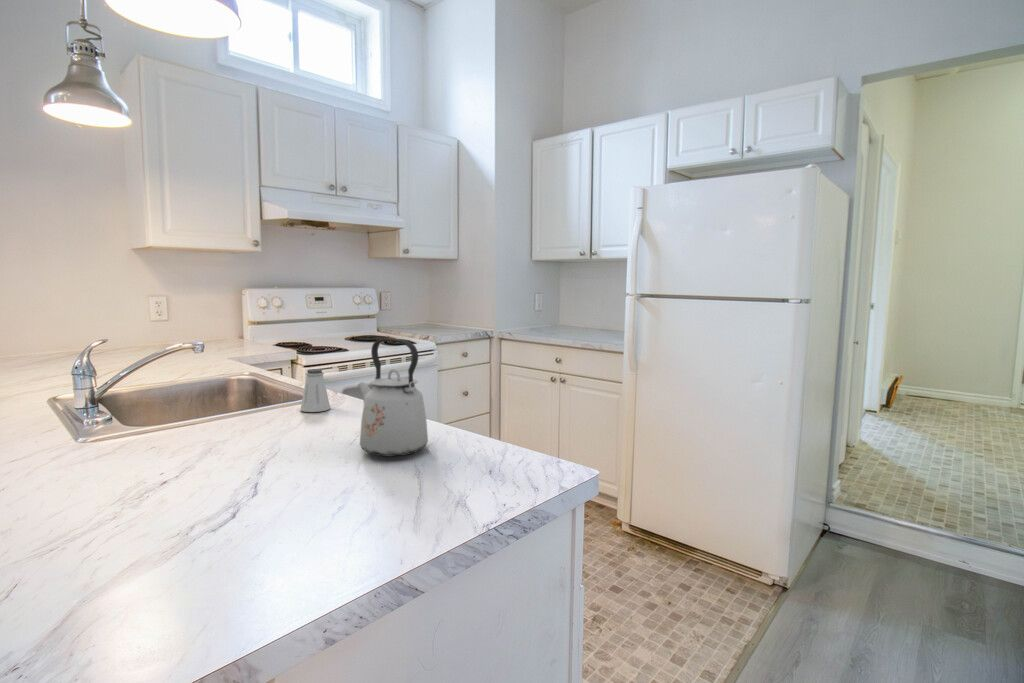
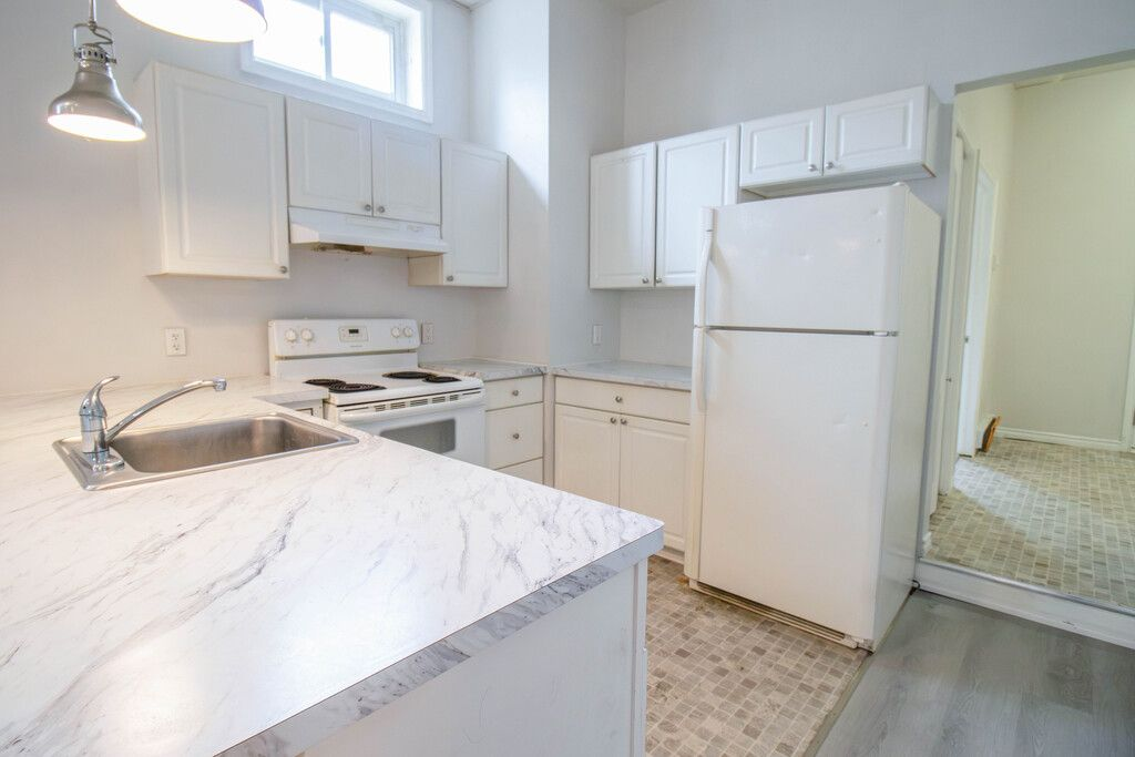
- saltshaker (315, 389)
- kettle (386, 393)
